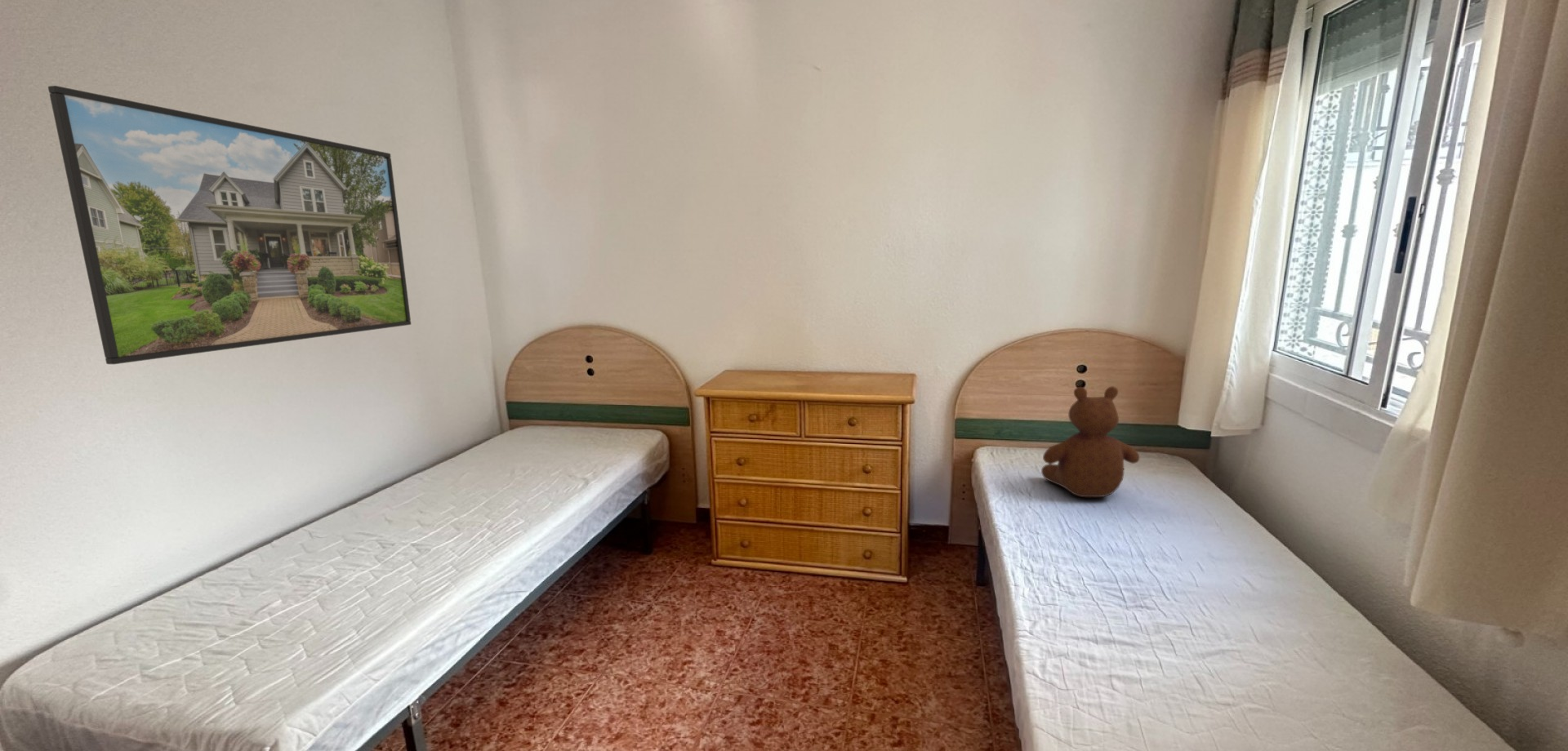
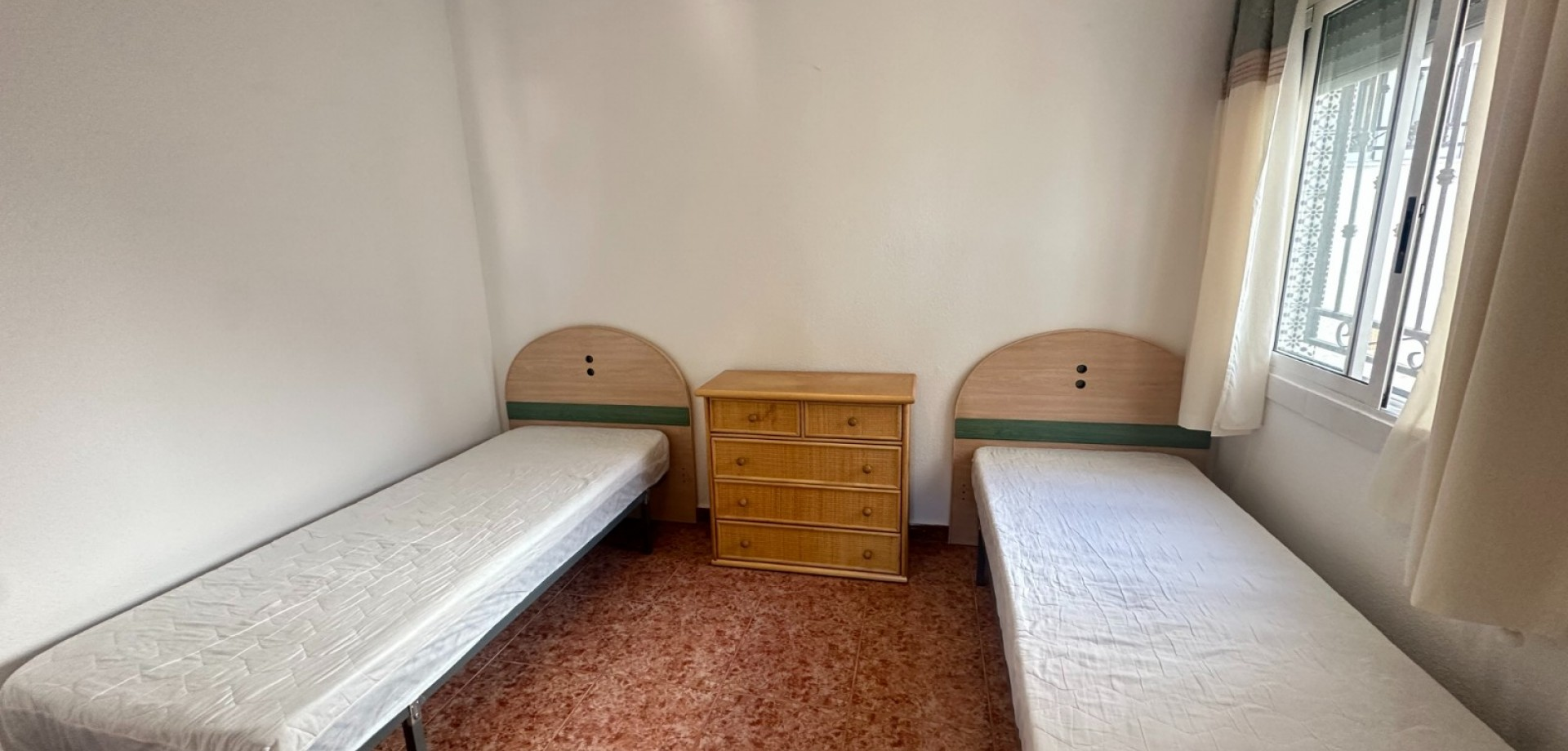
- teddy bear (1085, 437)
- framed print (278, 237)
